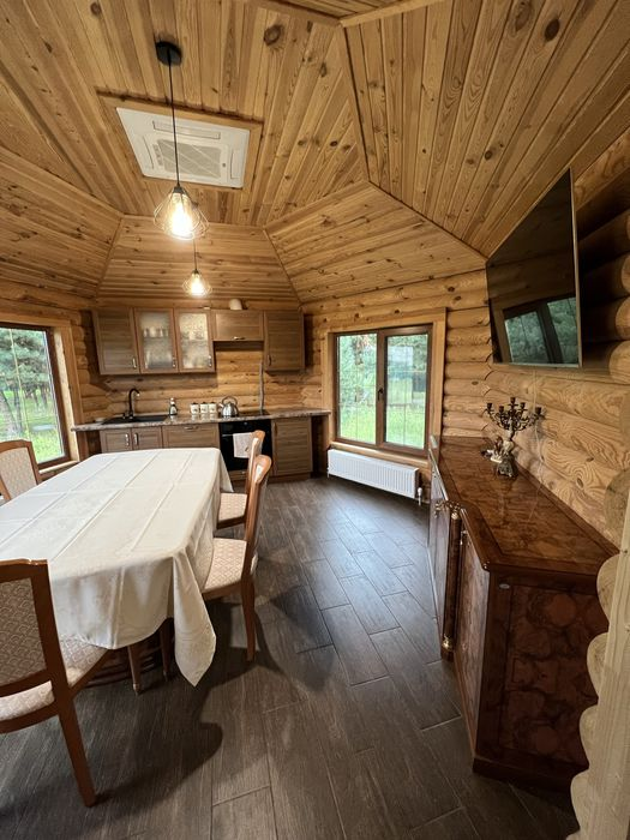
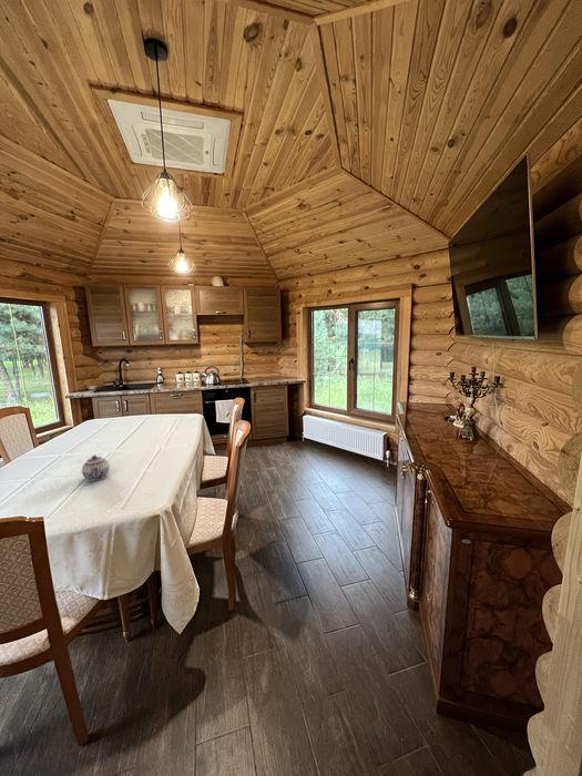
+ teapot (95, 466)
